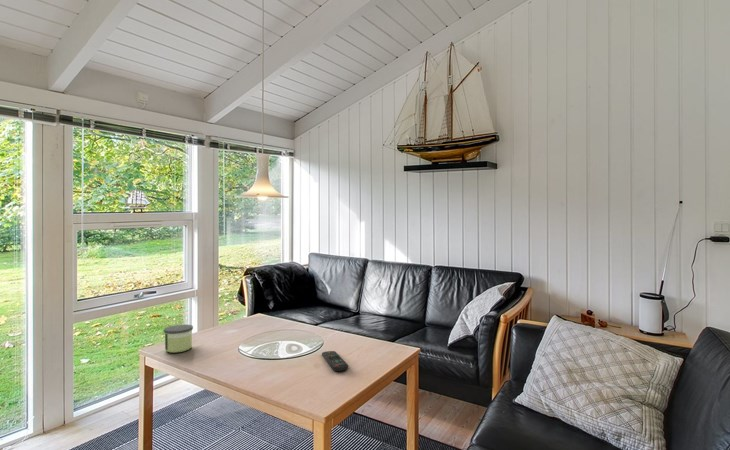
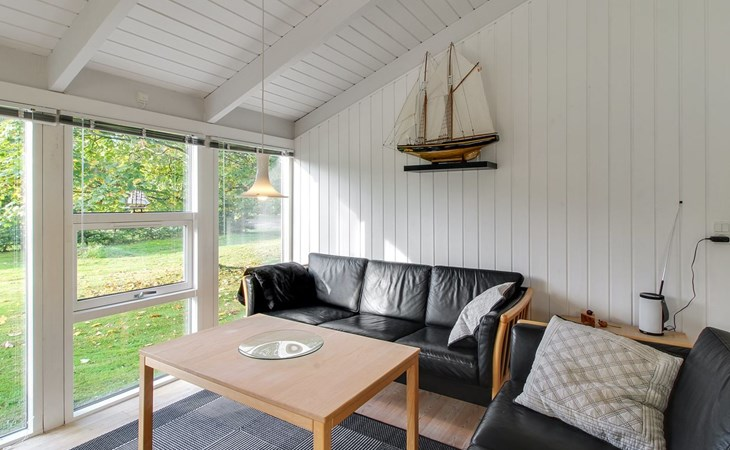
- remote control (334, 360)
- candle (178, 338)
